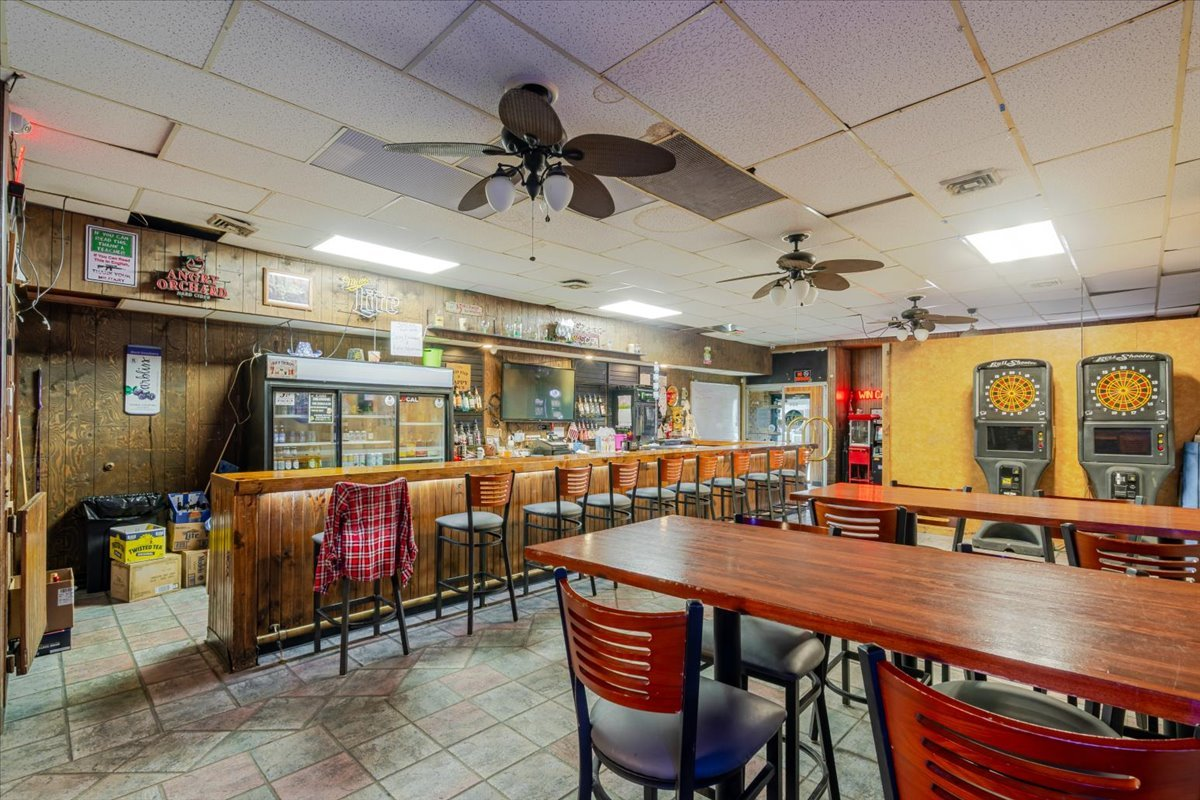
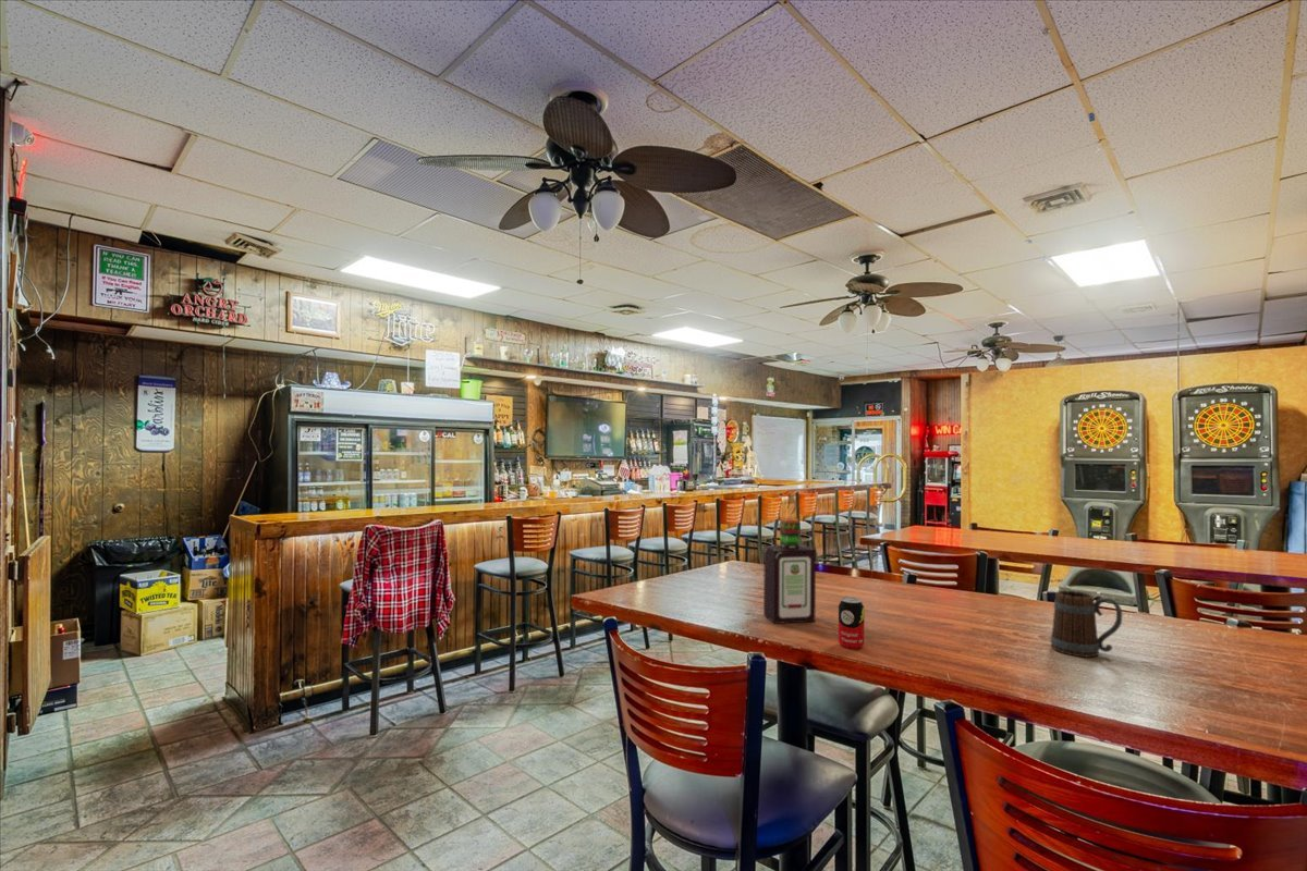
+ bottle (789, 568)
+ beer mug (1085, 623)
+ beverage can (851, 623)
